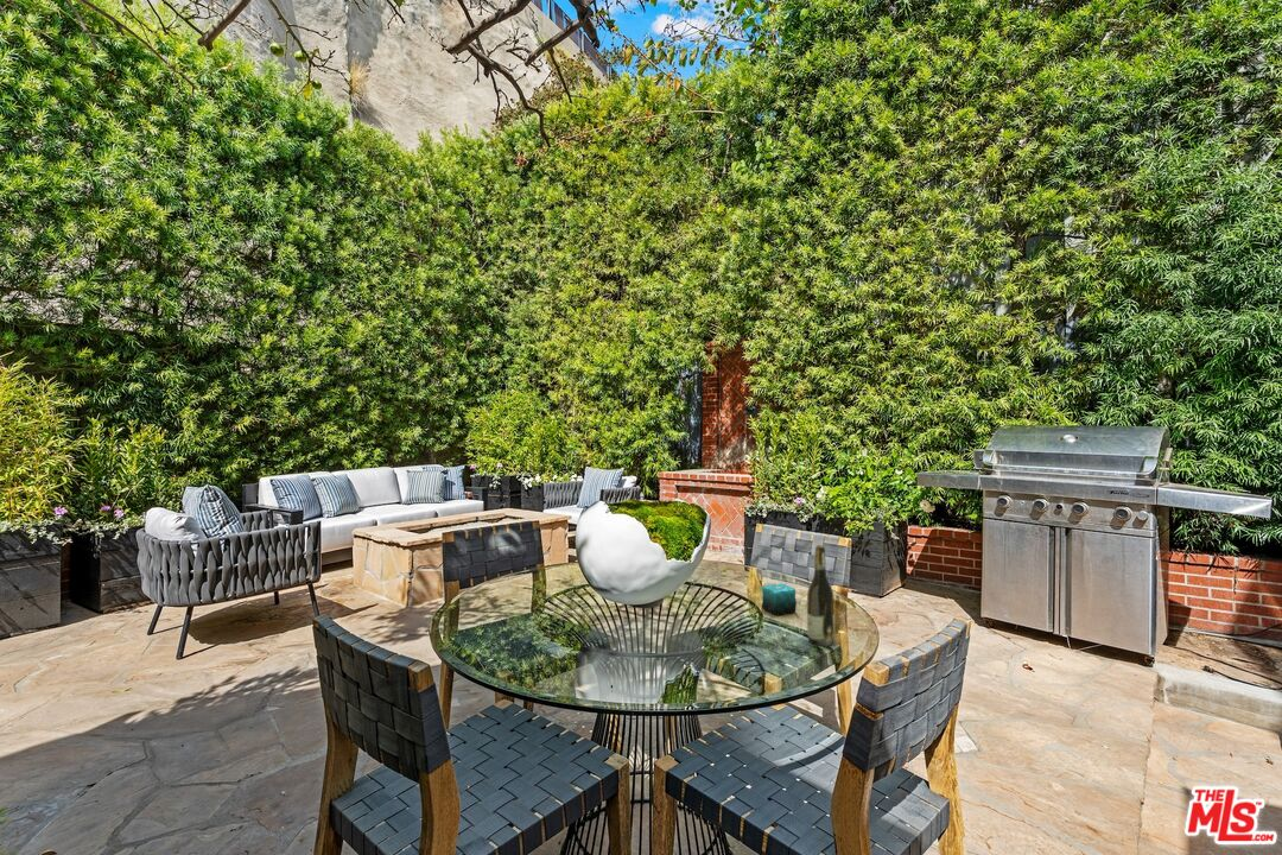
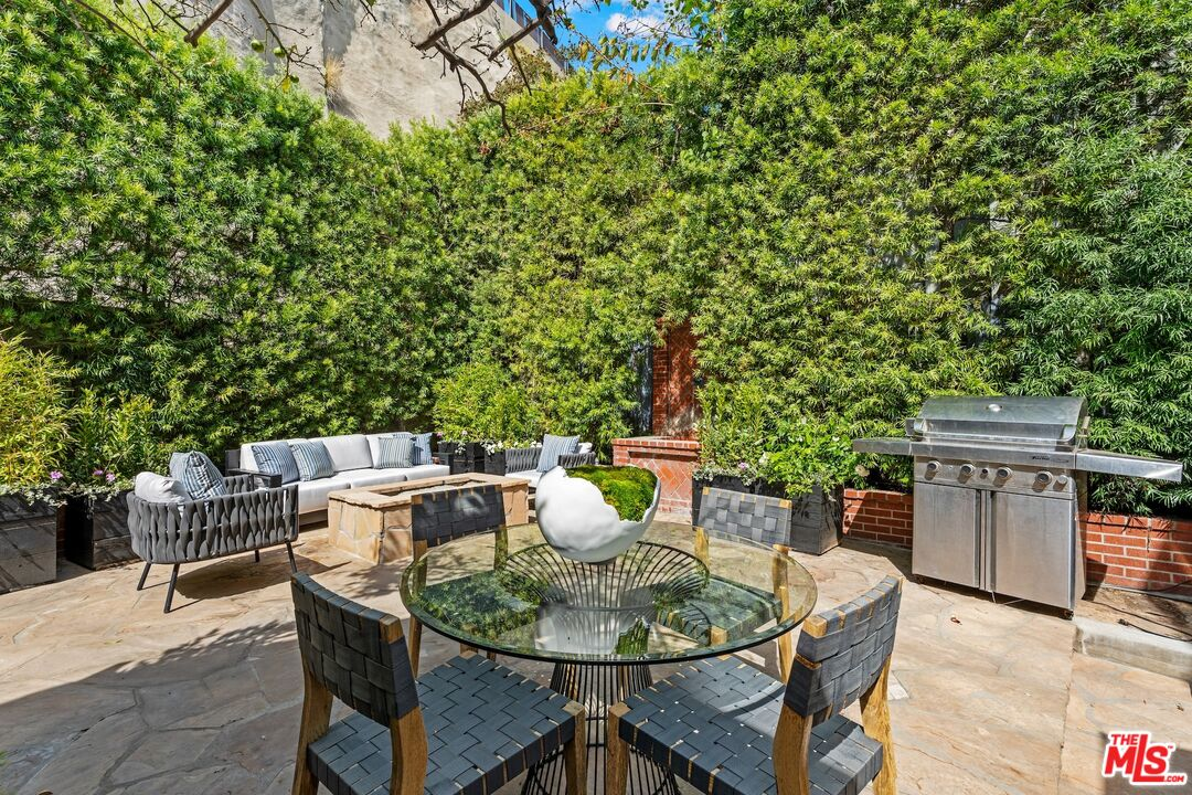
- candle (779, 594)
- wine bottle (820, 594)
